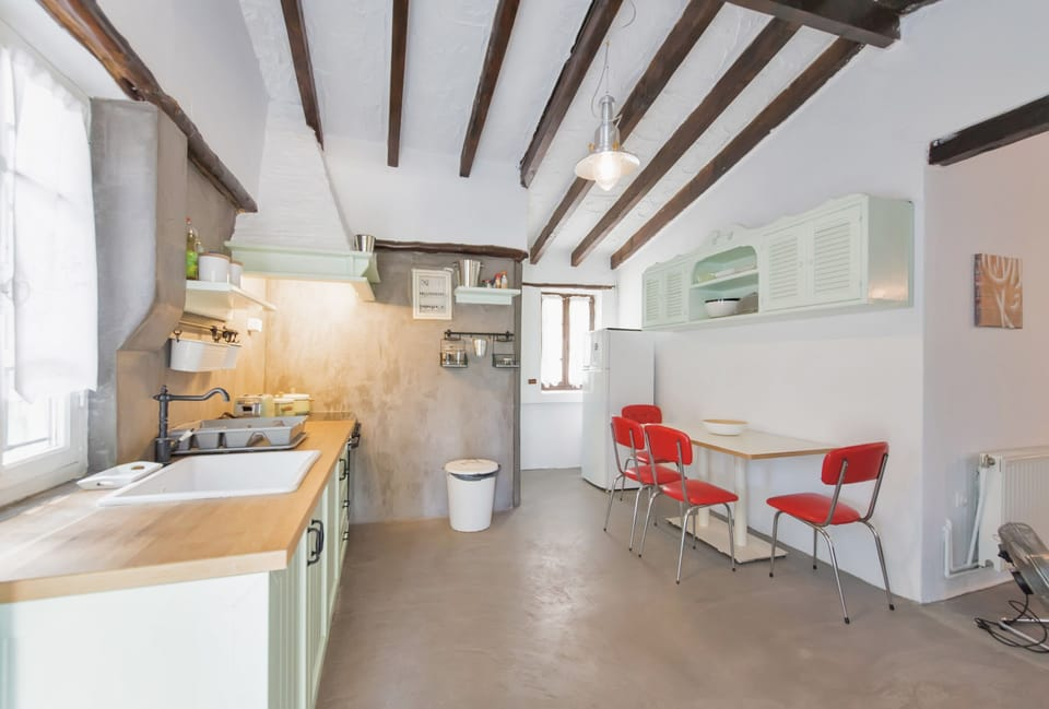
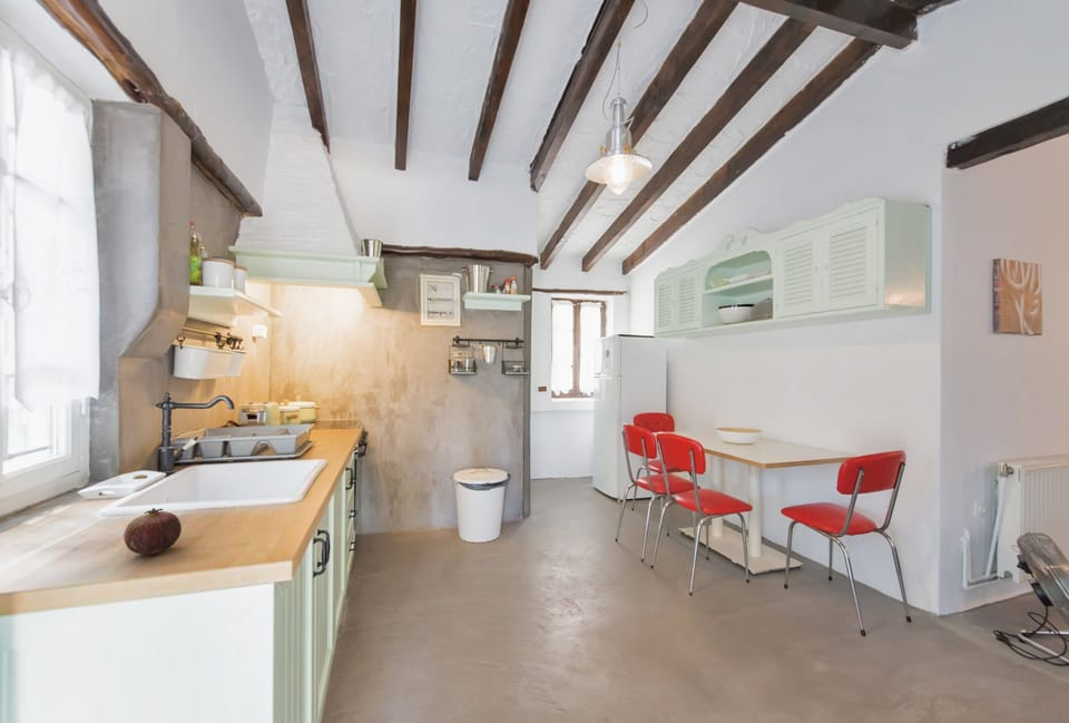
+ fruit (153, 530)
